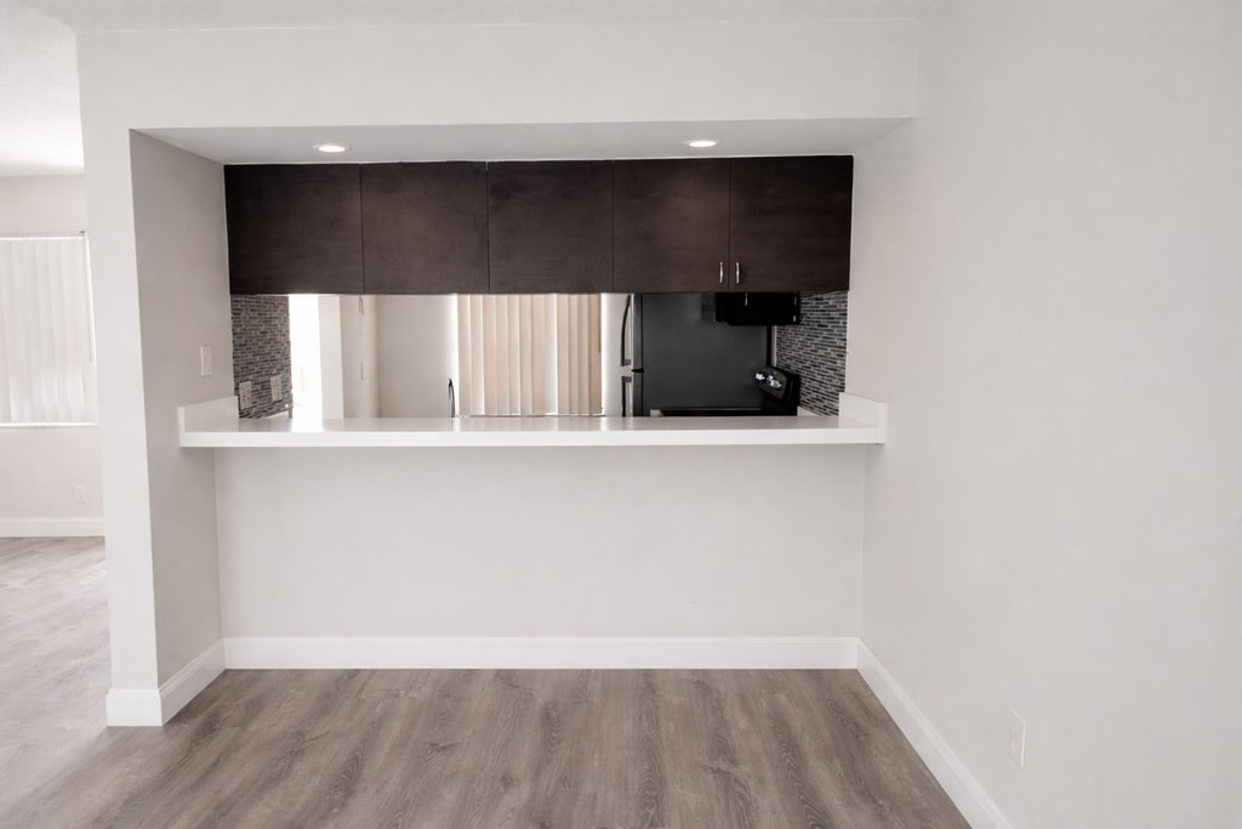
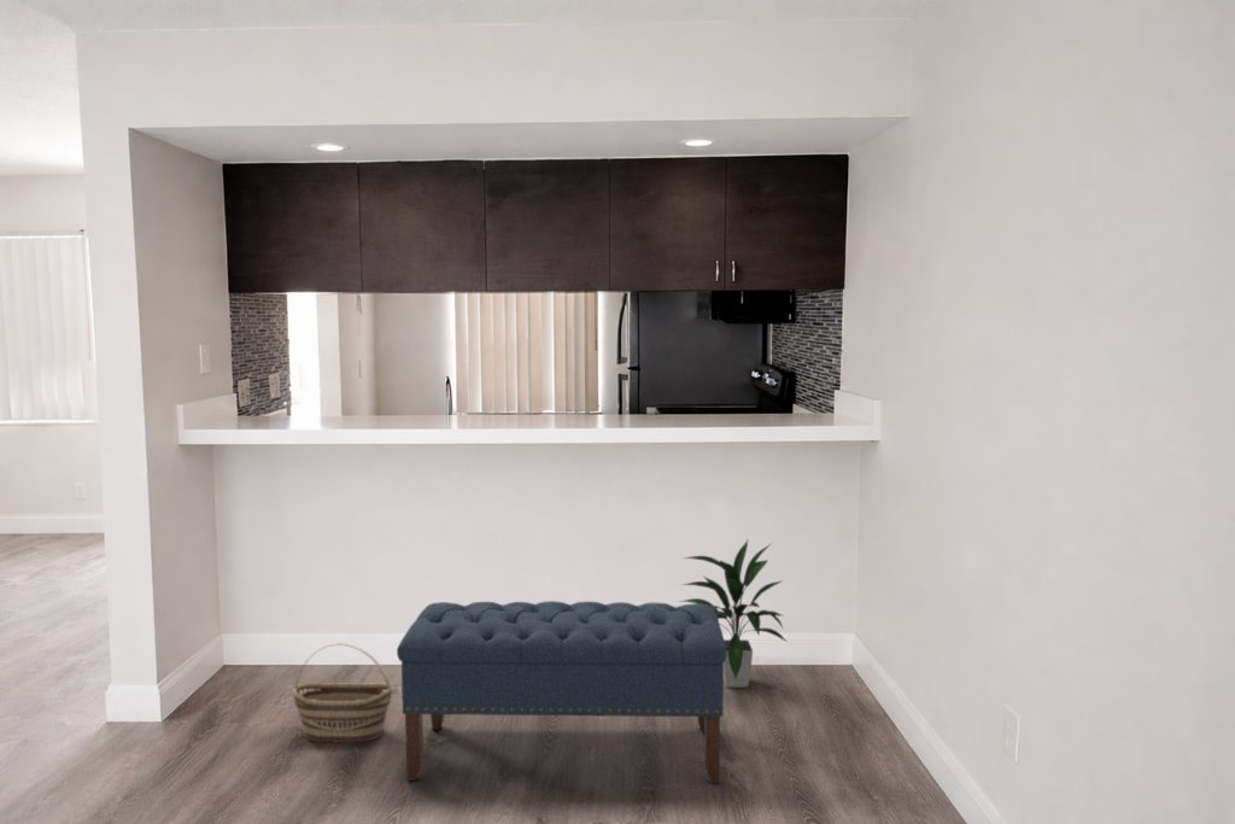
+ indoor plant (733, 613)
+ basket (343, 689)
+ bench (566, 684)
